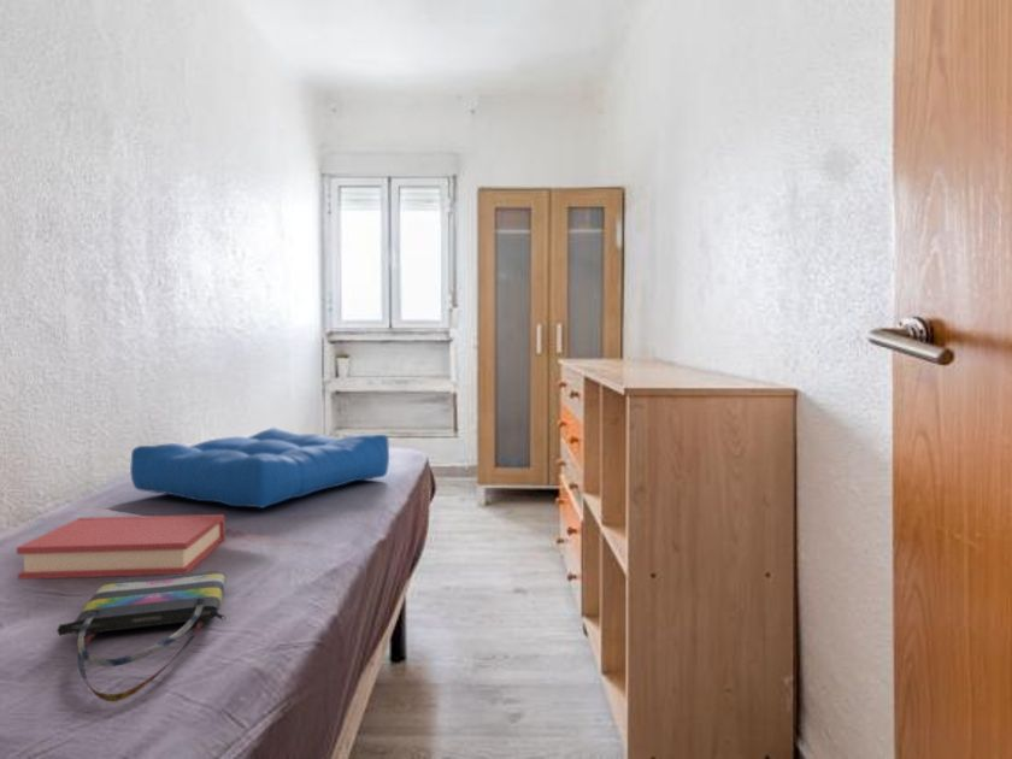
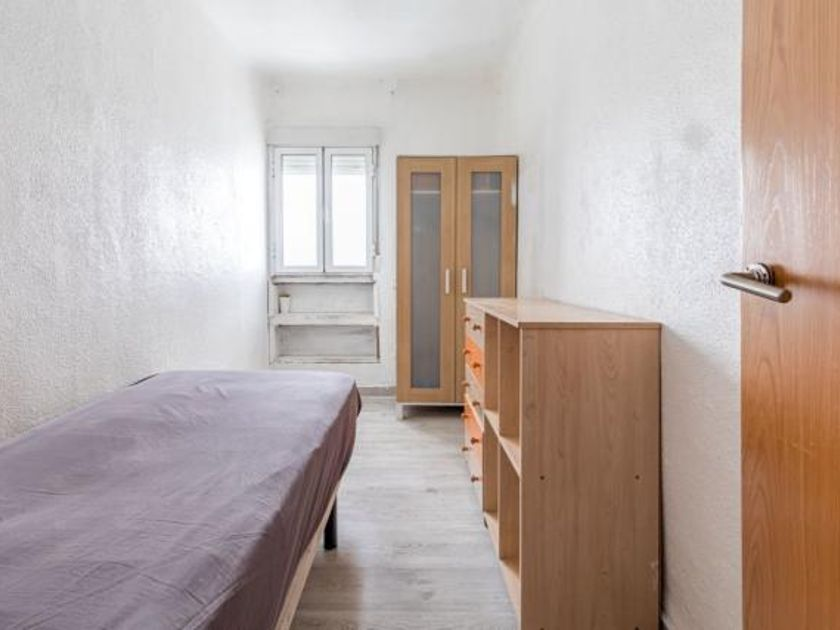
- seat cushion (269, 463)
- hardback book (130, 543)
- tote bag (142, 620)
